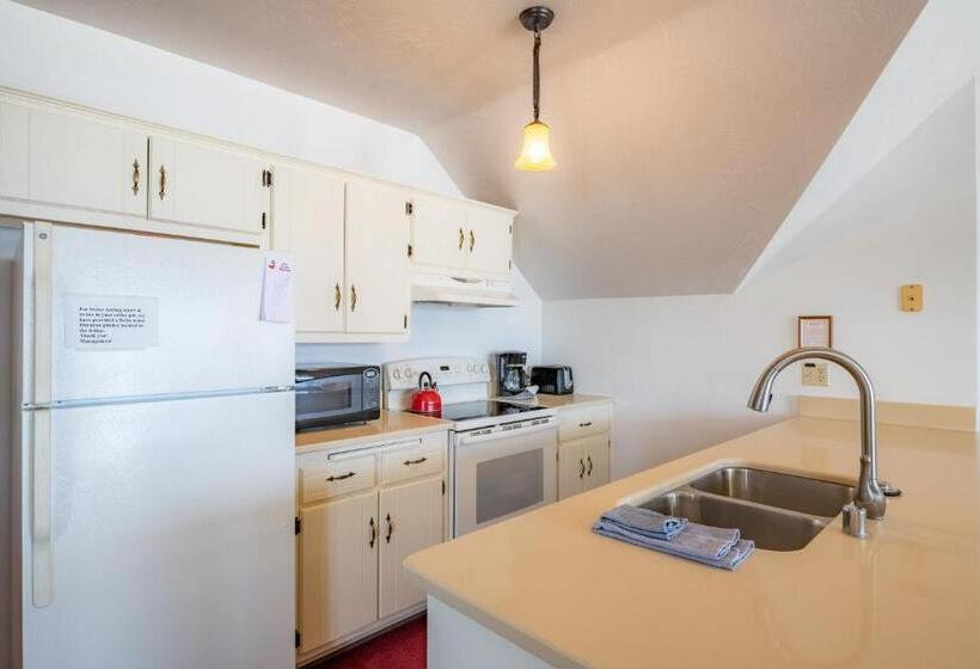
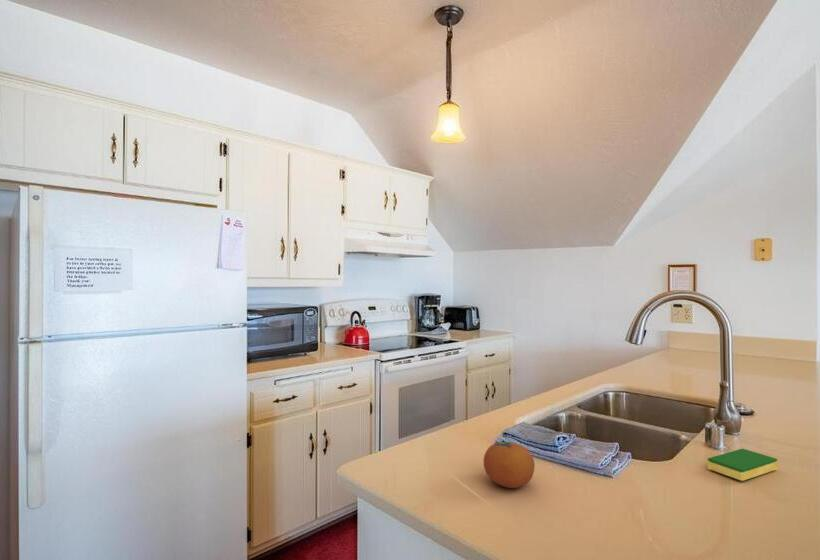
+ dish sponge (742, 463)
+ fruit (508, 464)
